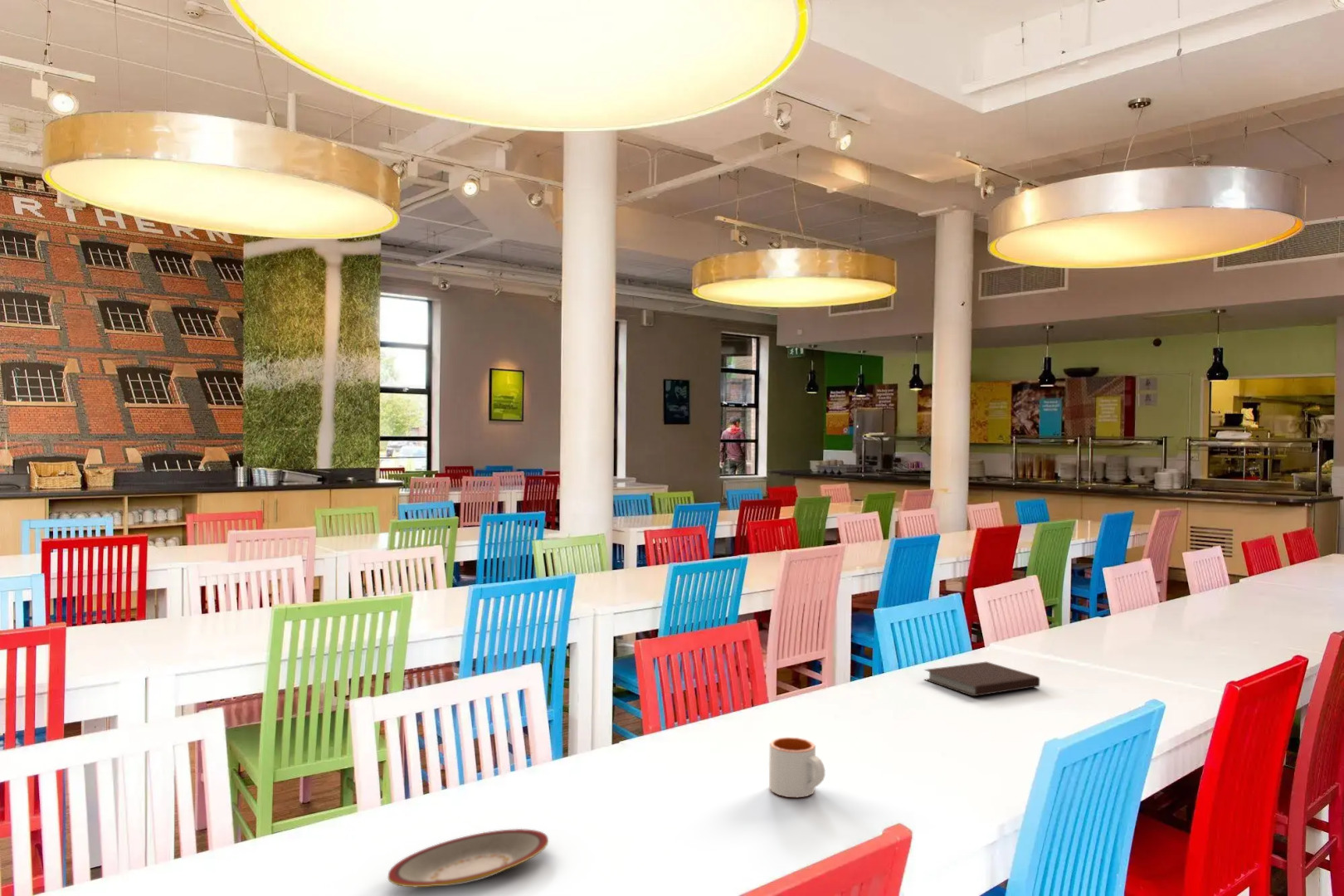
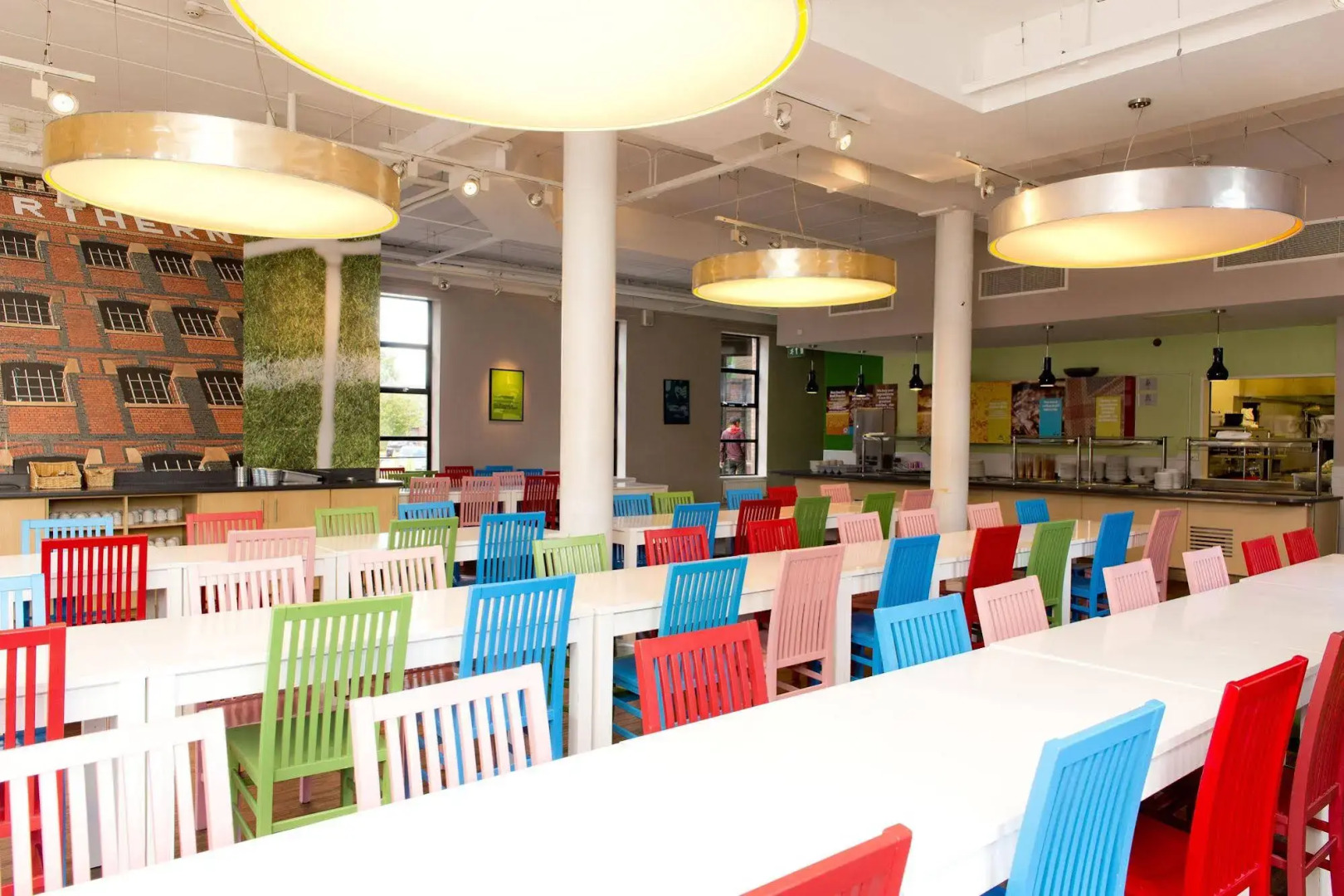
- mug (797, 768)
- notebook (981, 678)
- plate (471, 862)
